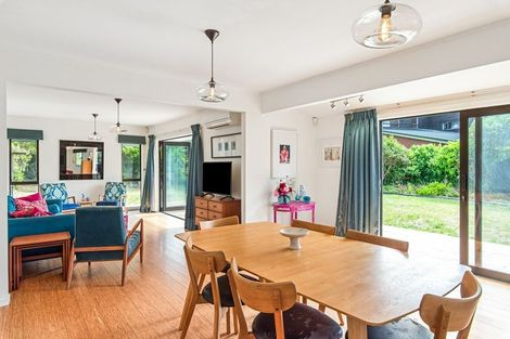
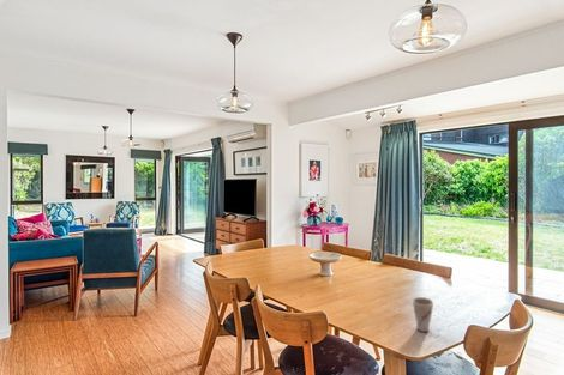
+ cup (422, 315)
